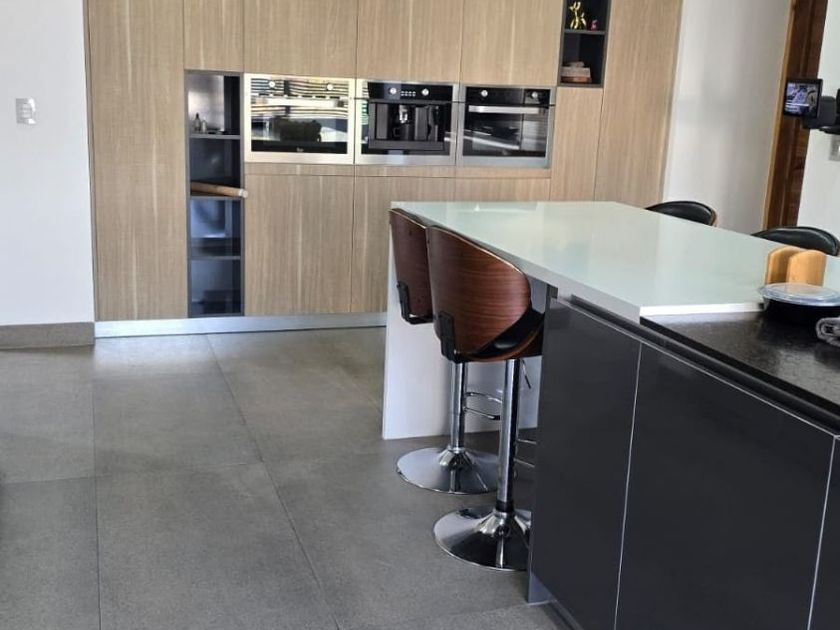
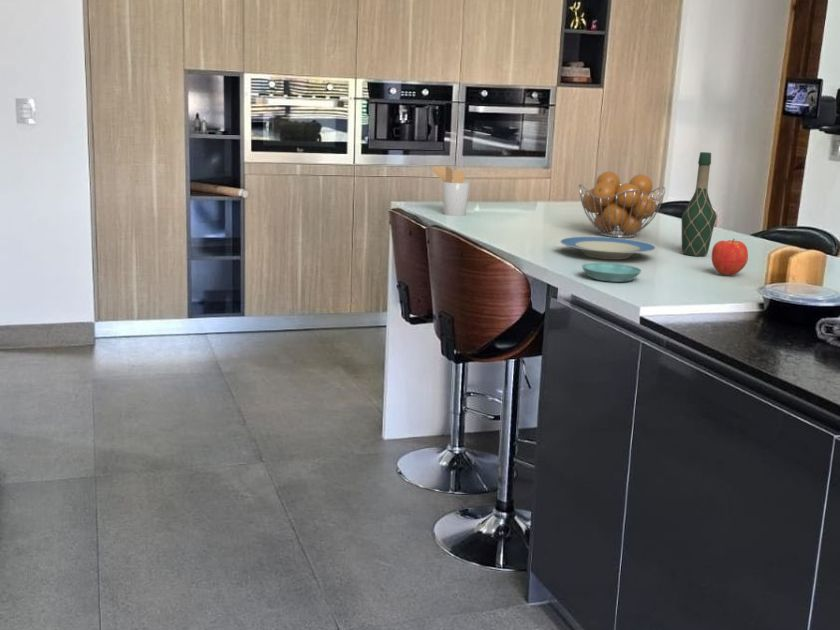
+ wine bottle (700, 204)
+ fruit basket (620, 204)
+ plate (607, 249)
+ saucer (611, 272)
+ utensil holder (449, 189)
+ apple (729, 256)
